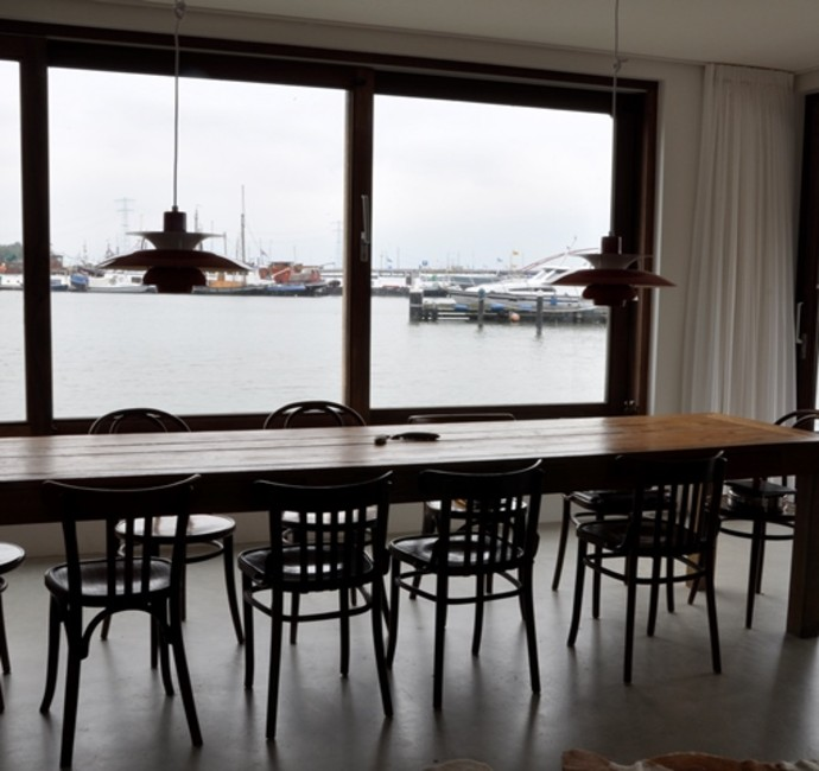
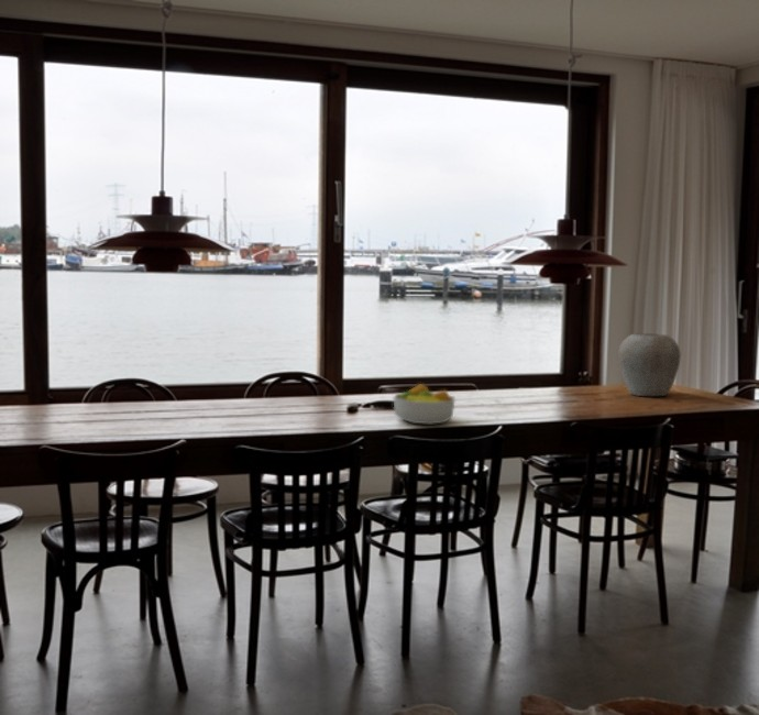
+ fruit bowl (424, 403)
+ vase (648, 364)
